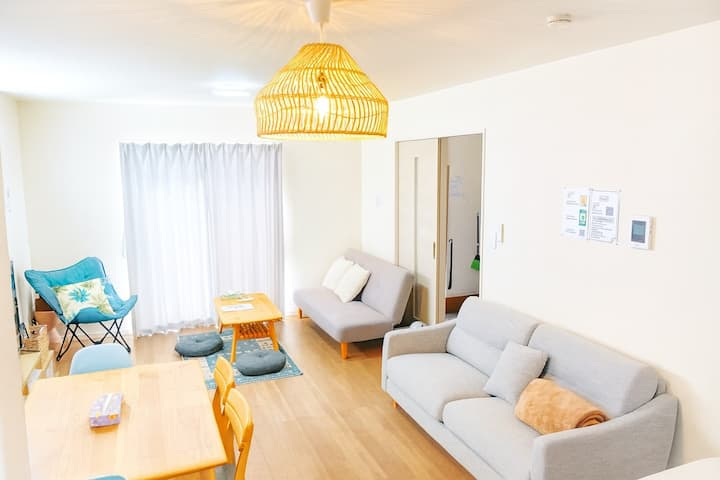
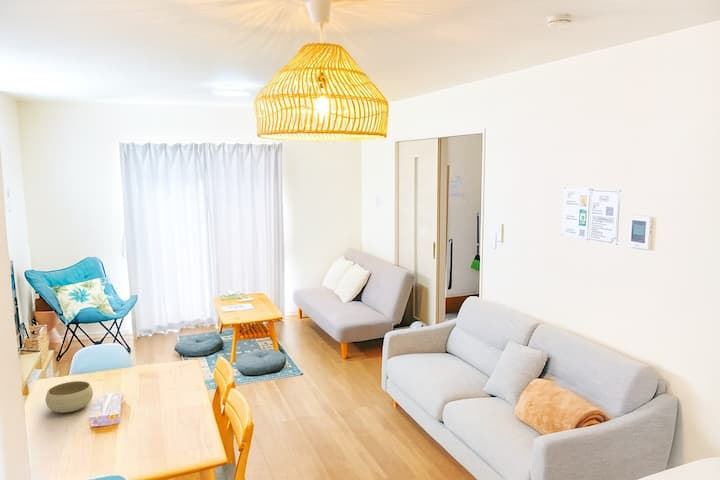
+ bowl (69, 398)
